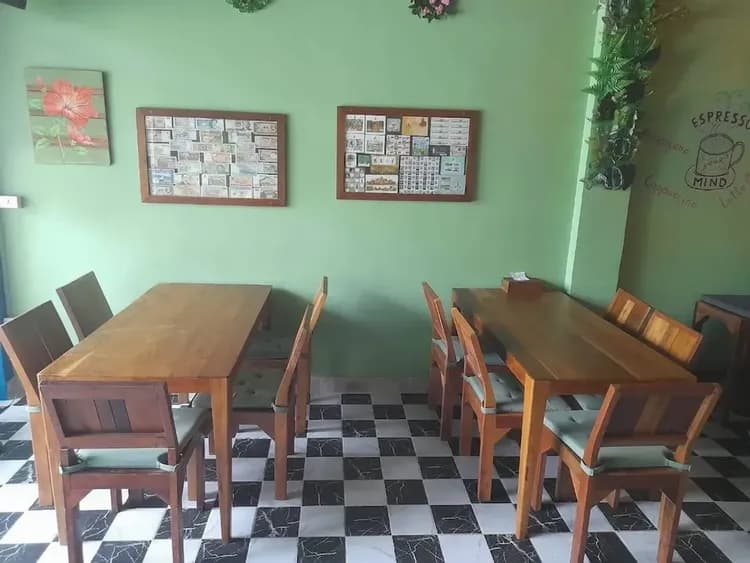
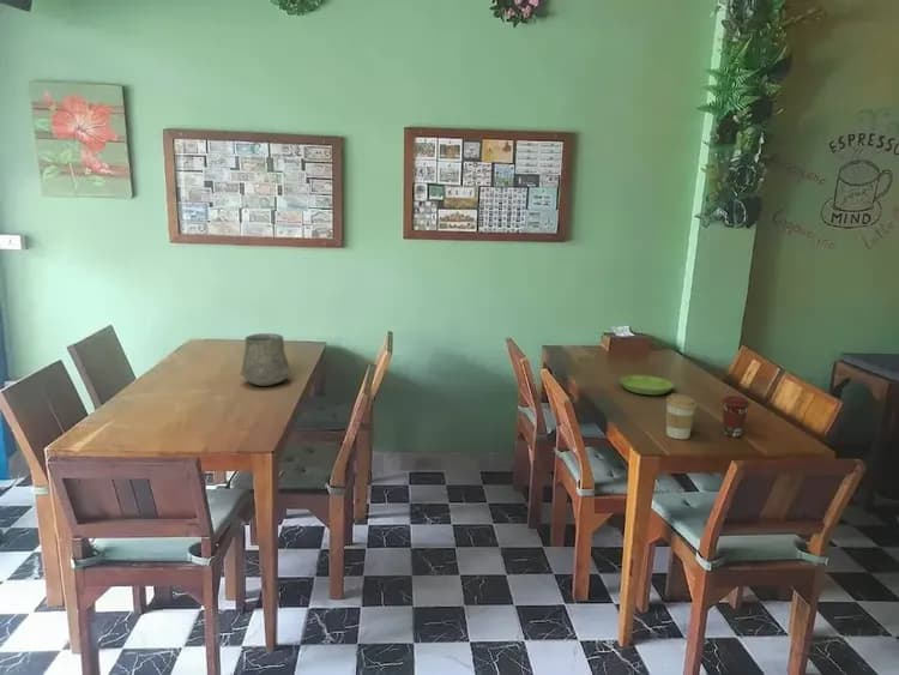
+ coffee cup (734, 416)
+ ceramic cup (264, 360)
+ coffee cup (680, 415)
+ saucer (645, 385)
